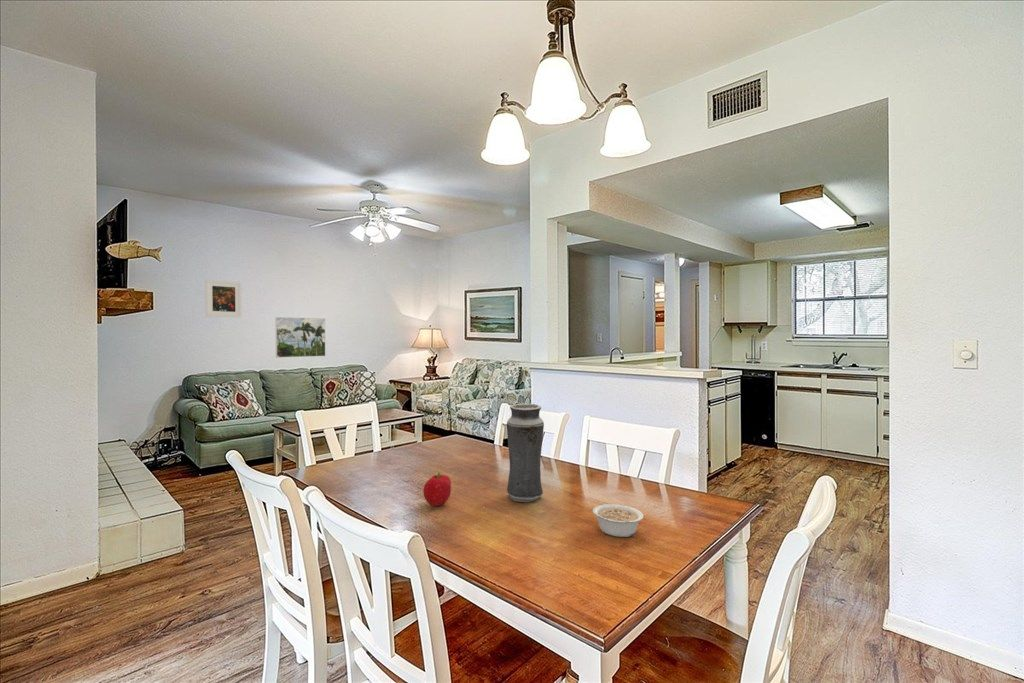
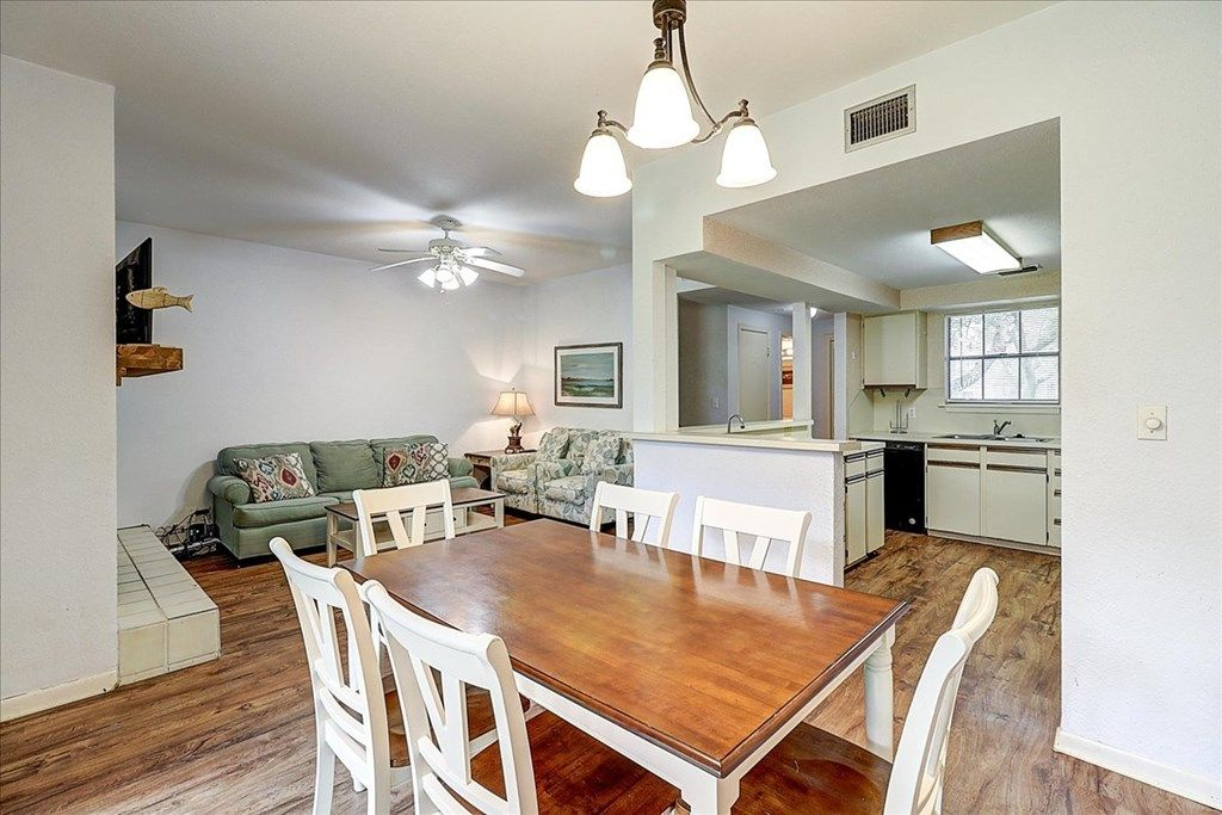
- fruit (437, 488)
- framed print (301, 337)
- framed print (223, 299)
- legume (619, 520)
- vase (525, 451)
